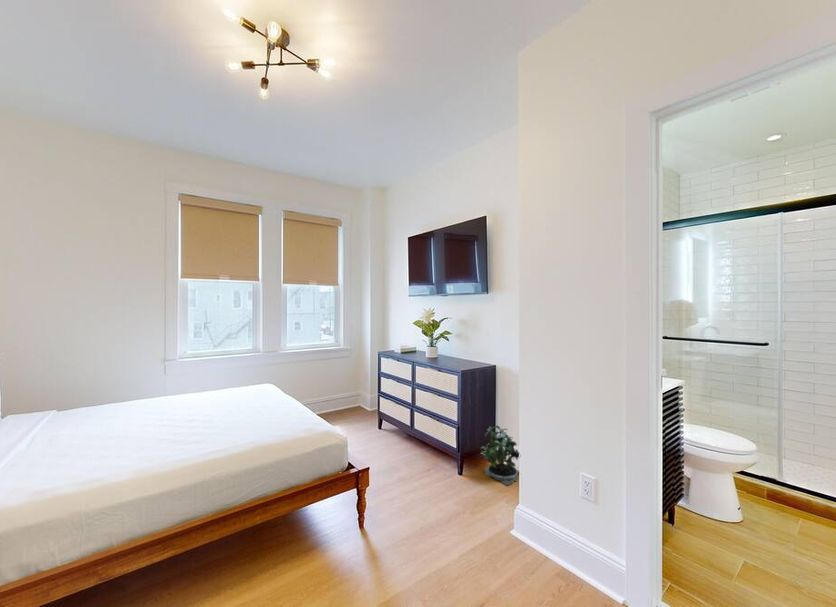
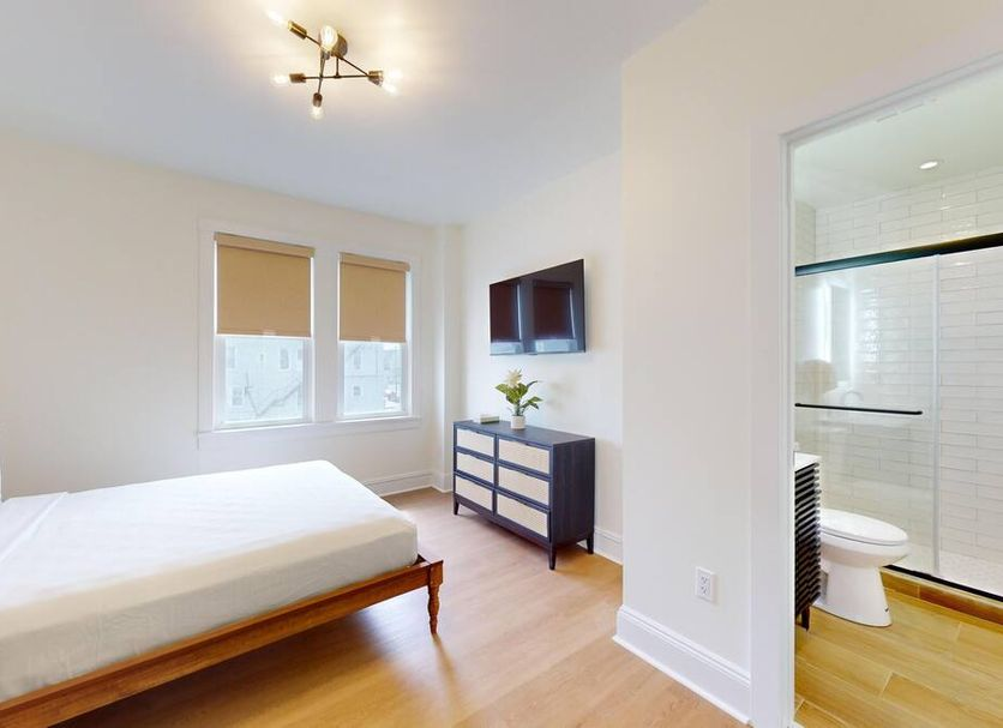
- potted plant (500, 449)
